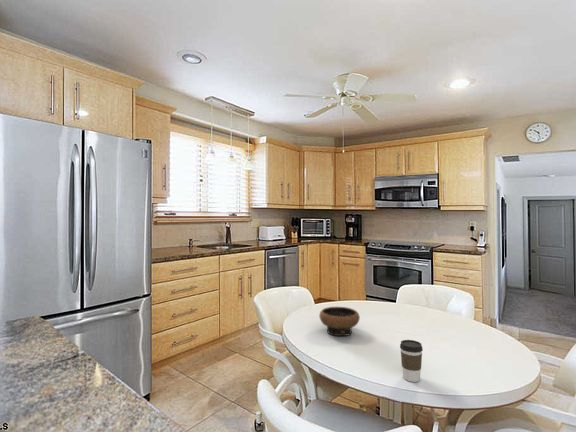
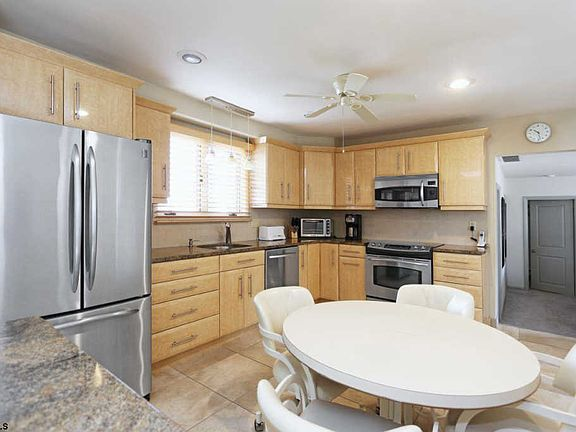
- coffee cup (411, 360)
- bowl (339, 321)
